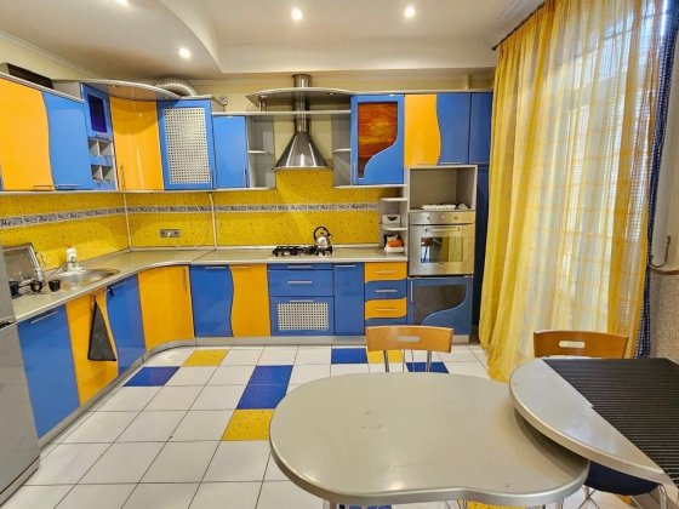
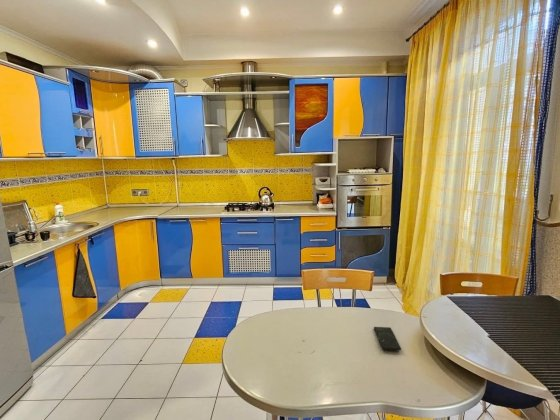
+ smartphone (386, 337)
